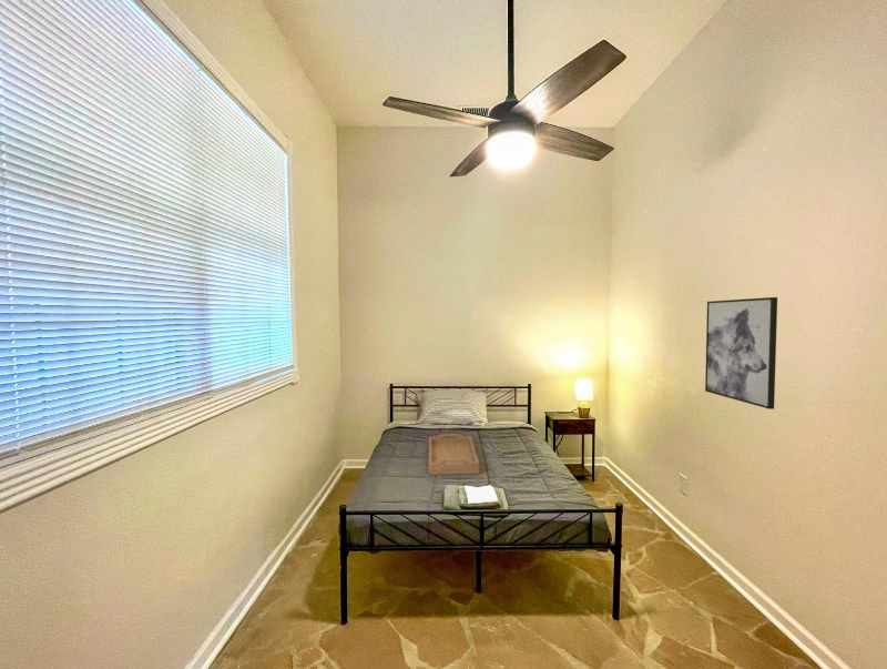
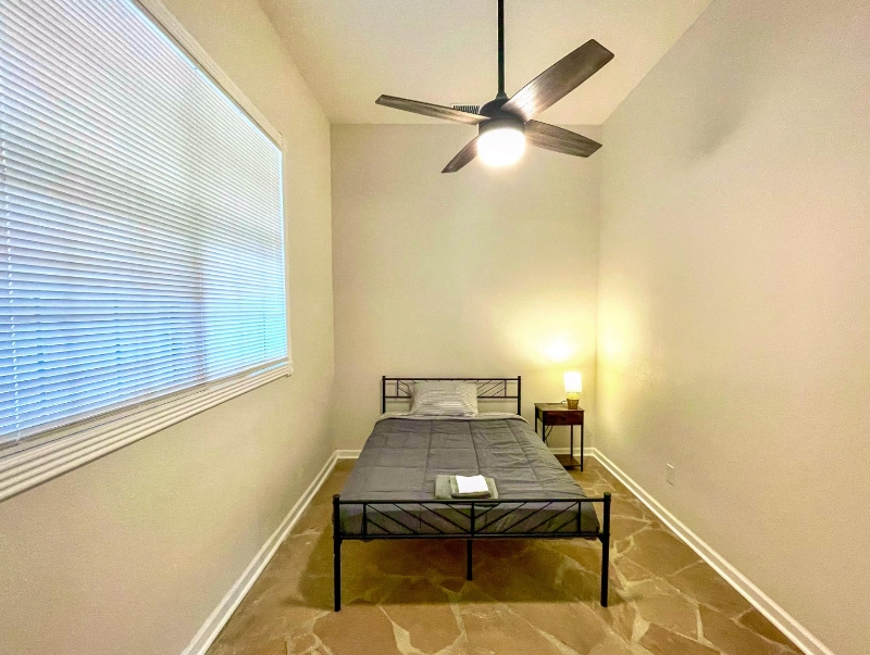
- serving tray (451, 452)
- wall art (736, 349)
